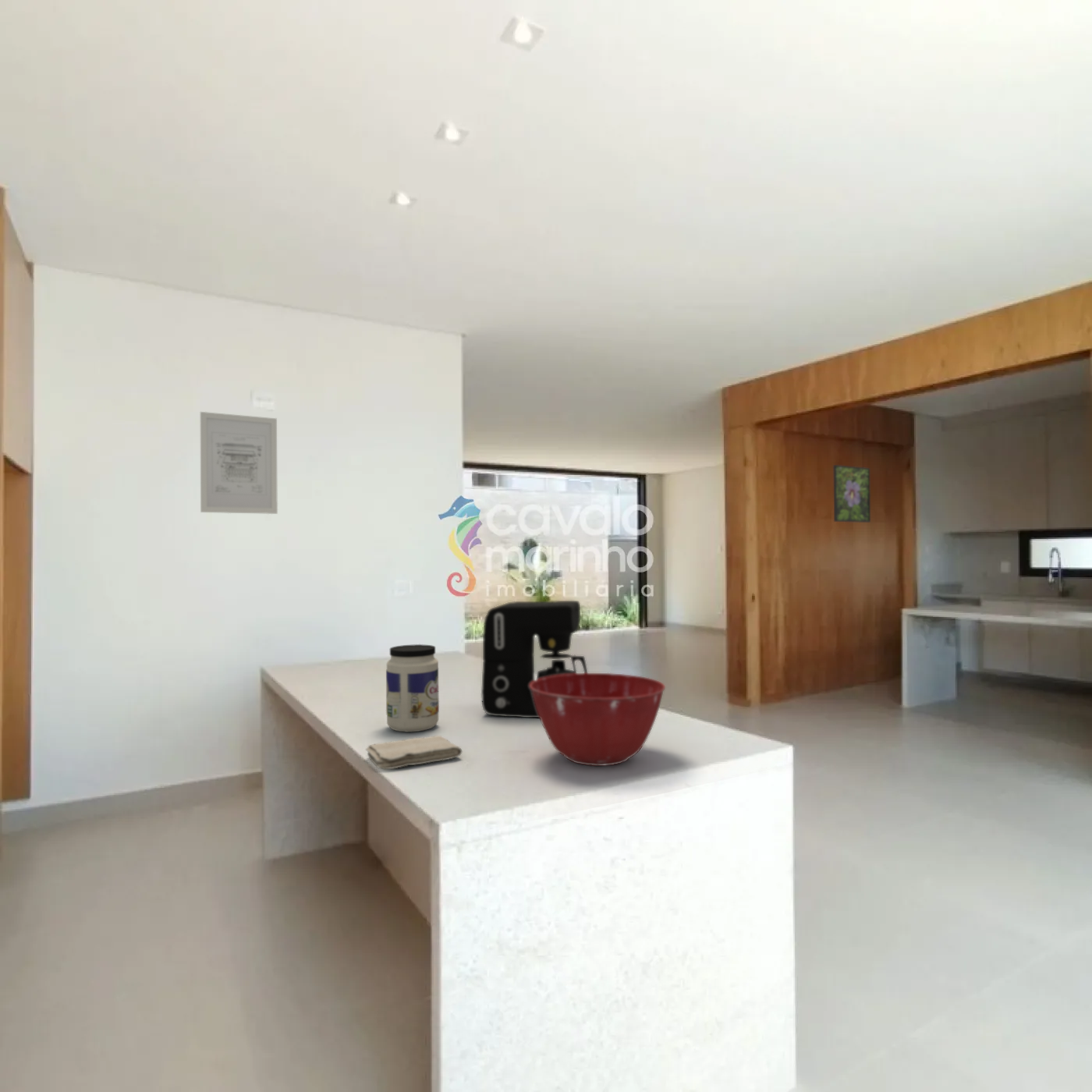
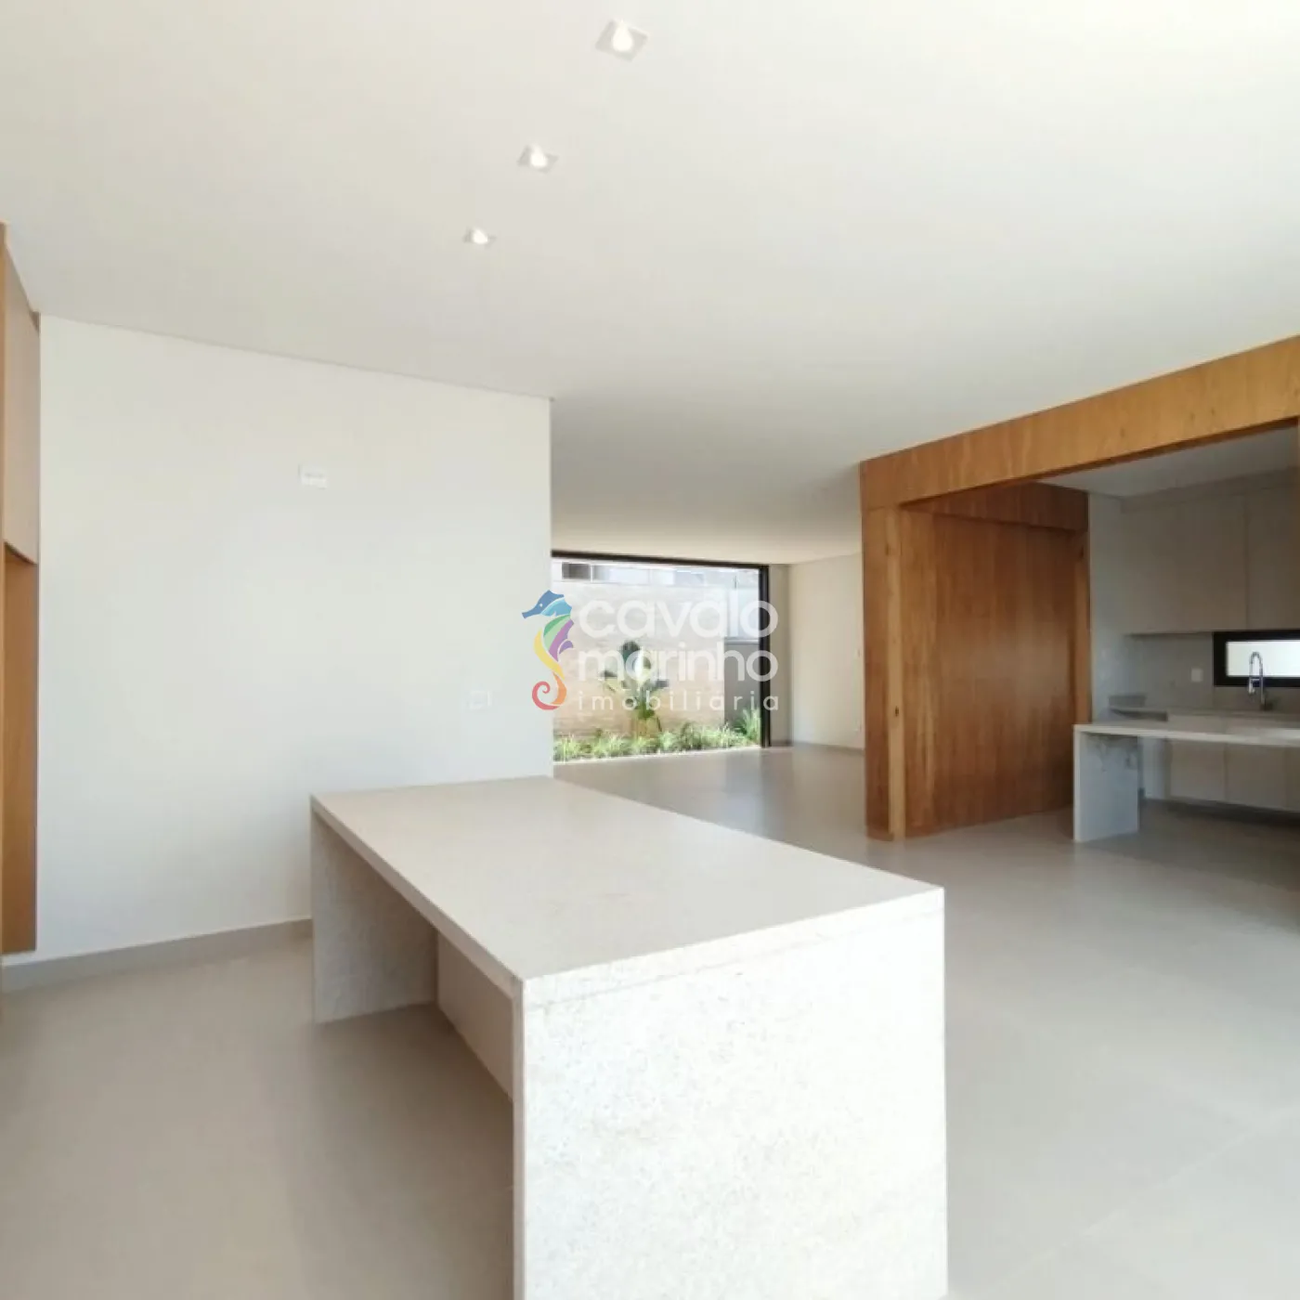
- mixing bowl (597, 719)
- wall art (239, 464)
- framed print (852, 494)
- jar (413, 687)
- coffee maker (541, 656)
- washcloth (413, 750)
